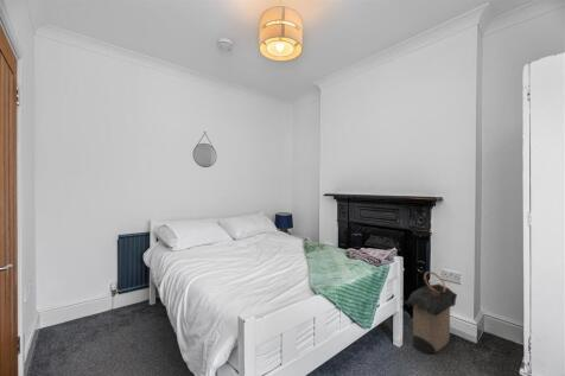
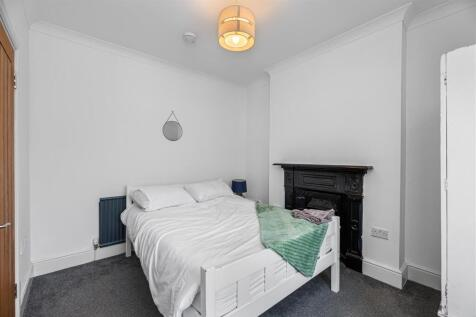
- laundry hamper (432, 308)
